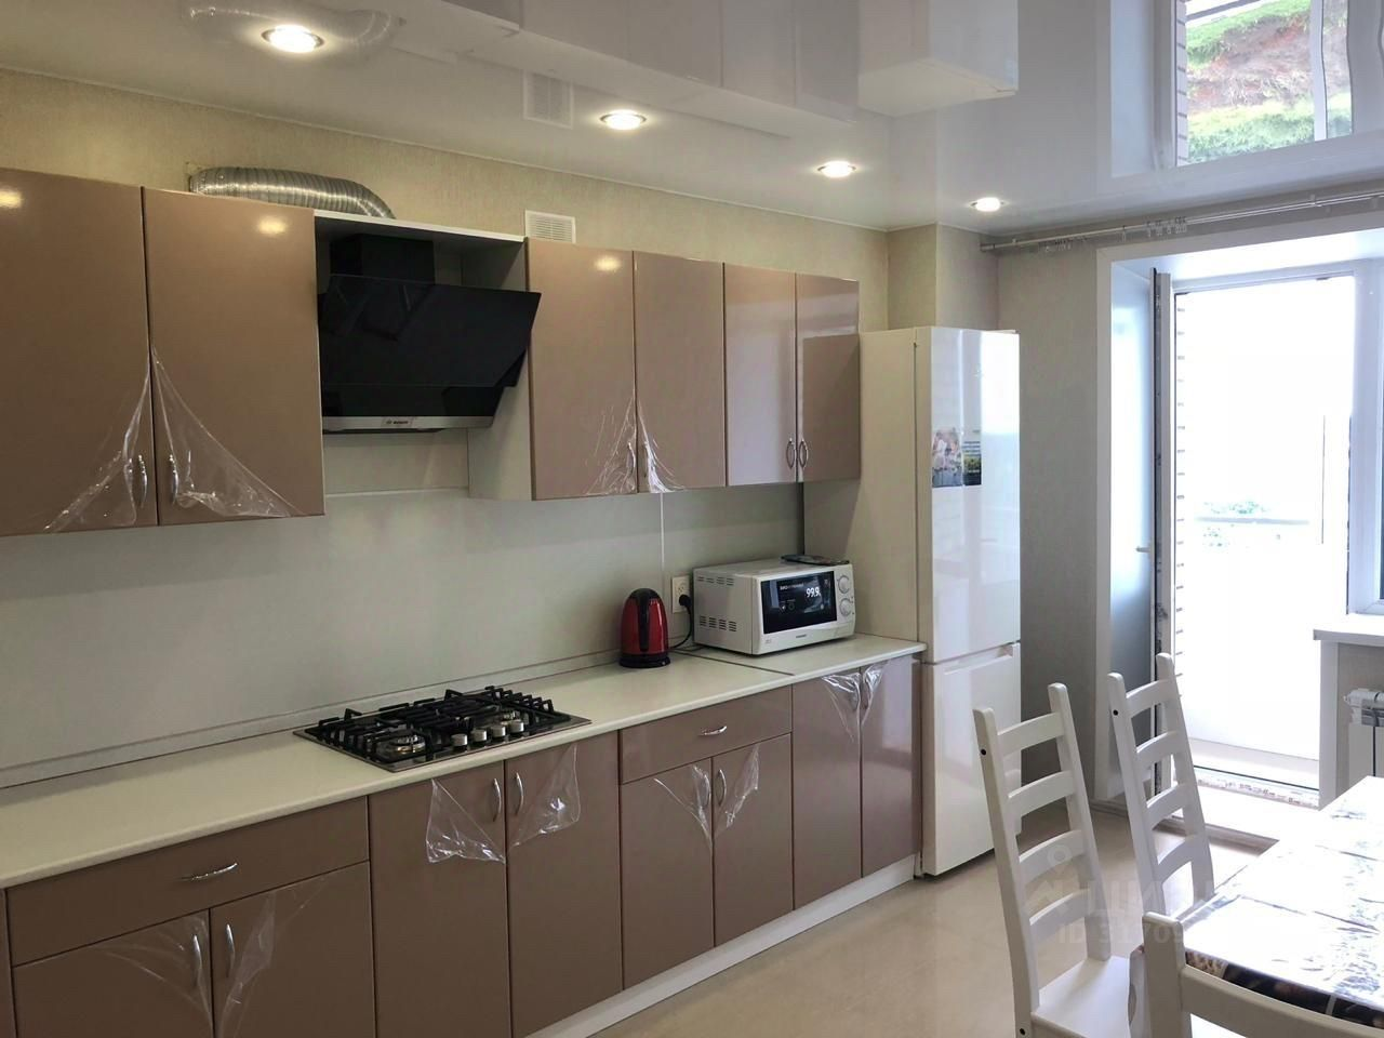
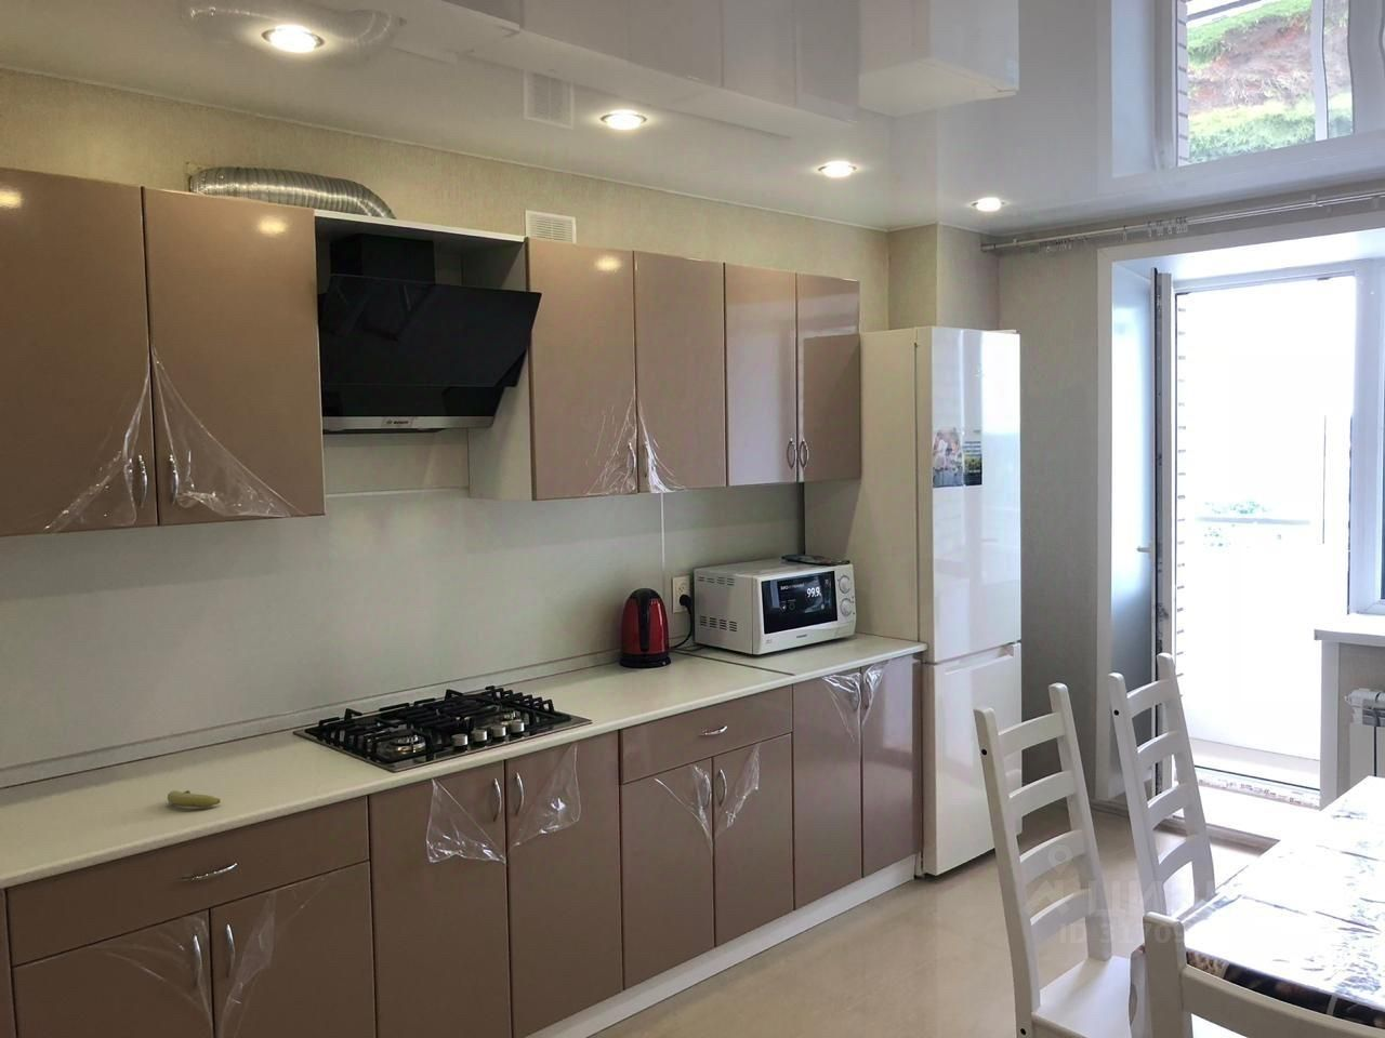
+ fruit (190, 796)
